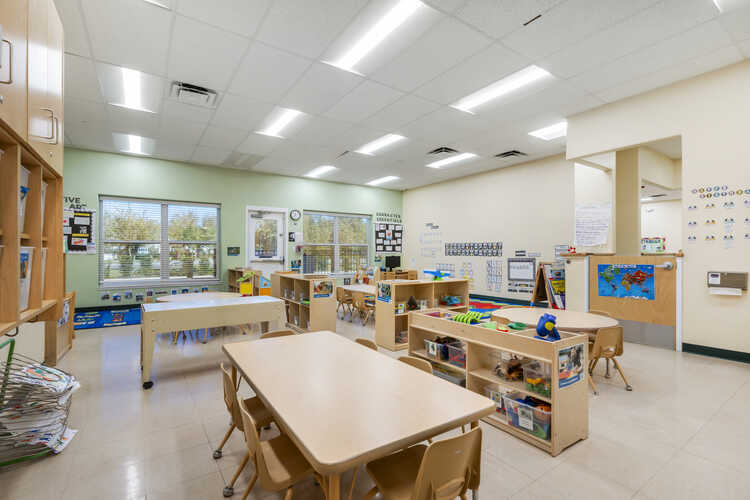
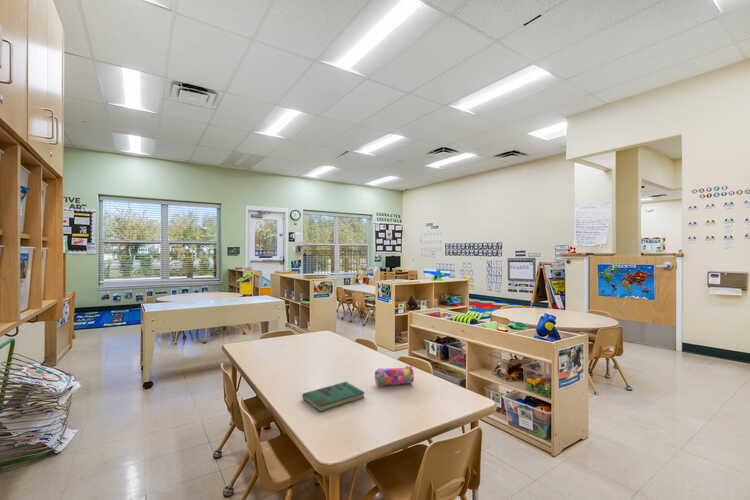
+ pencil case (394, 375)
+ book (333, 395)
